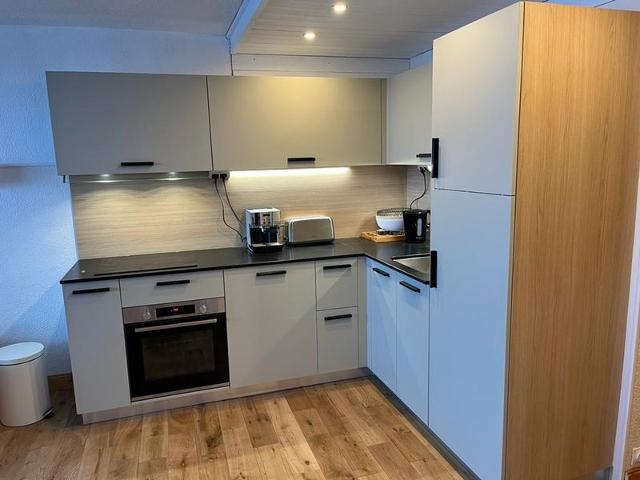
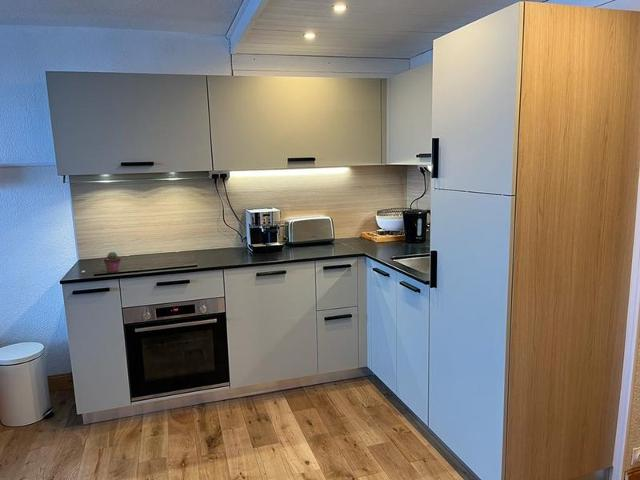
+ potted succulent (112, 262)
